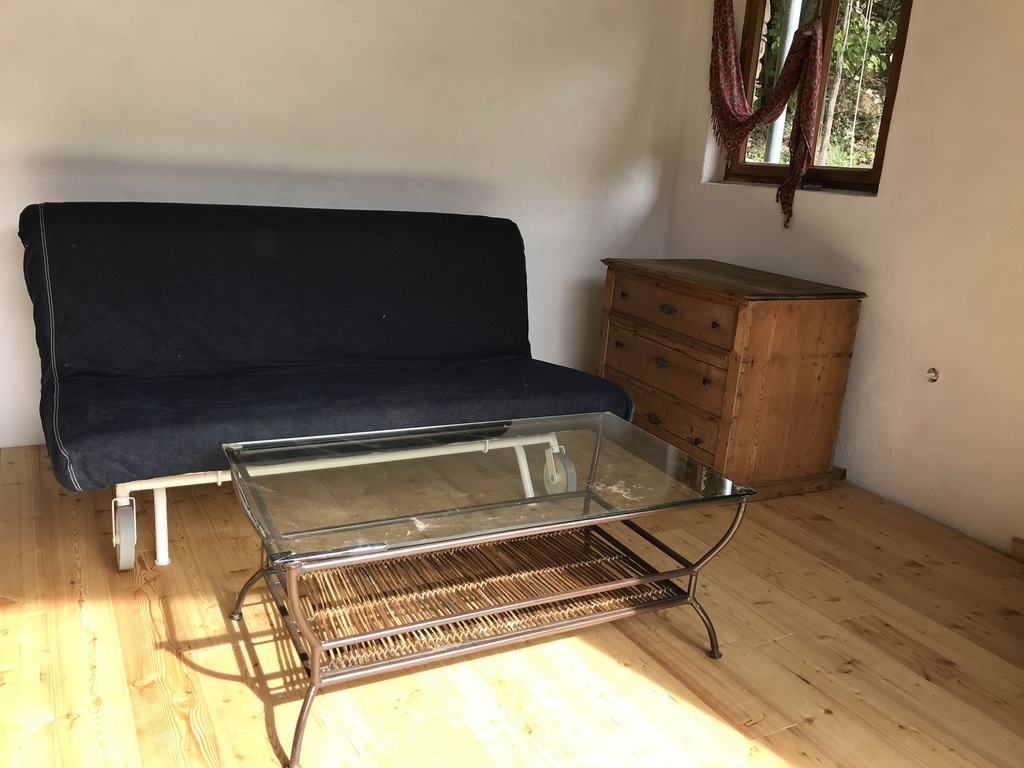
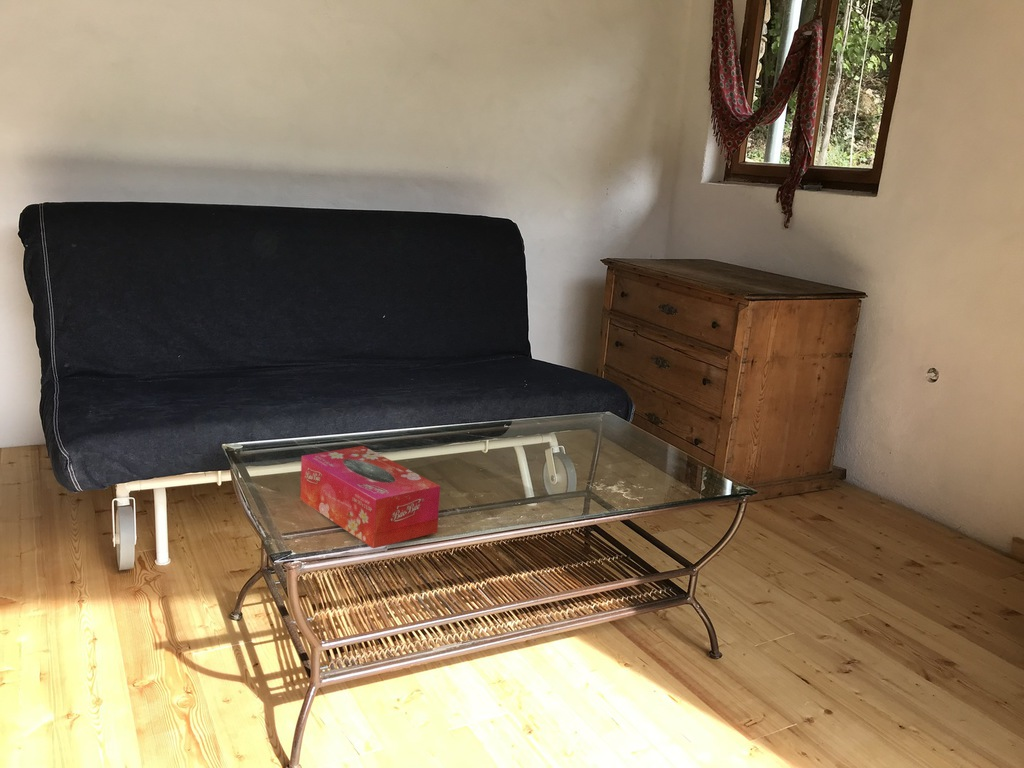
+ tissue box (367, 493)
